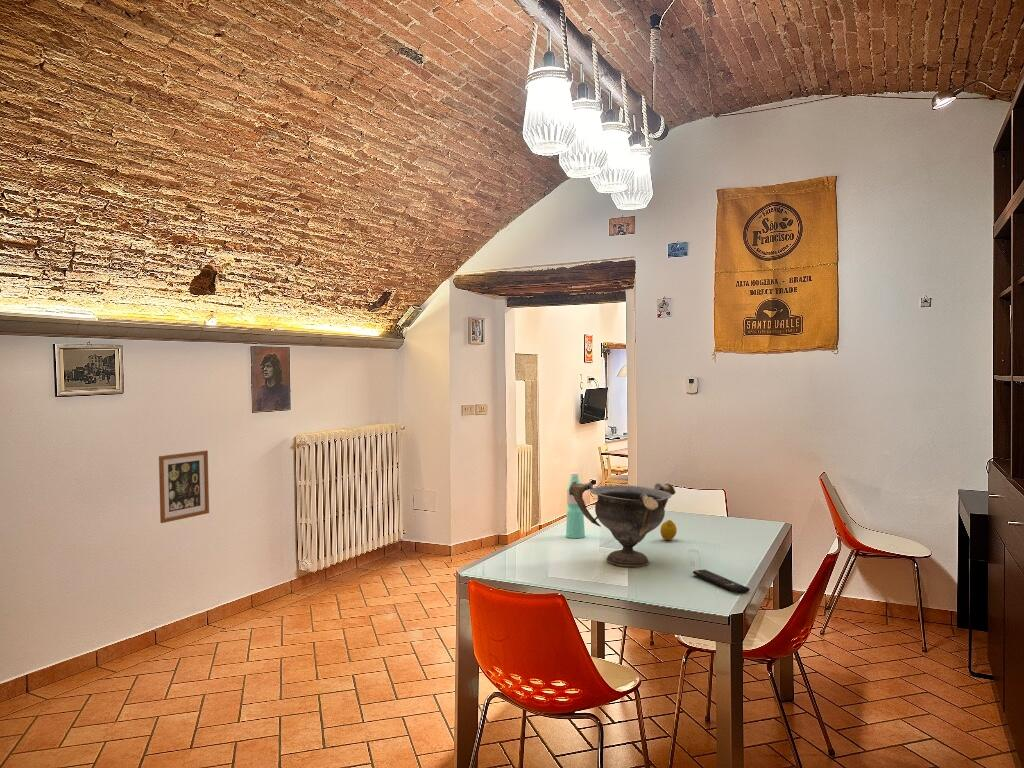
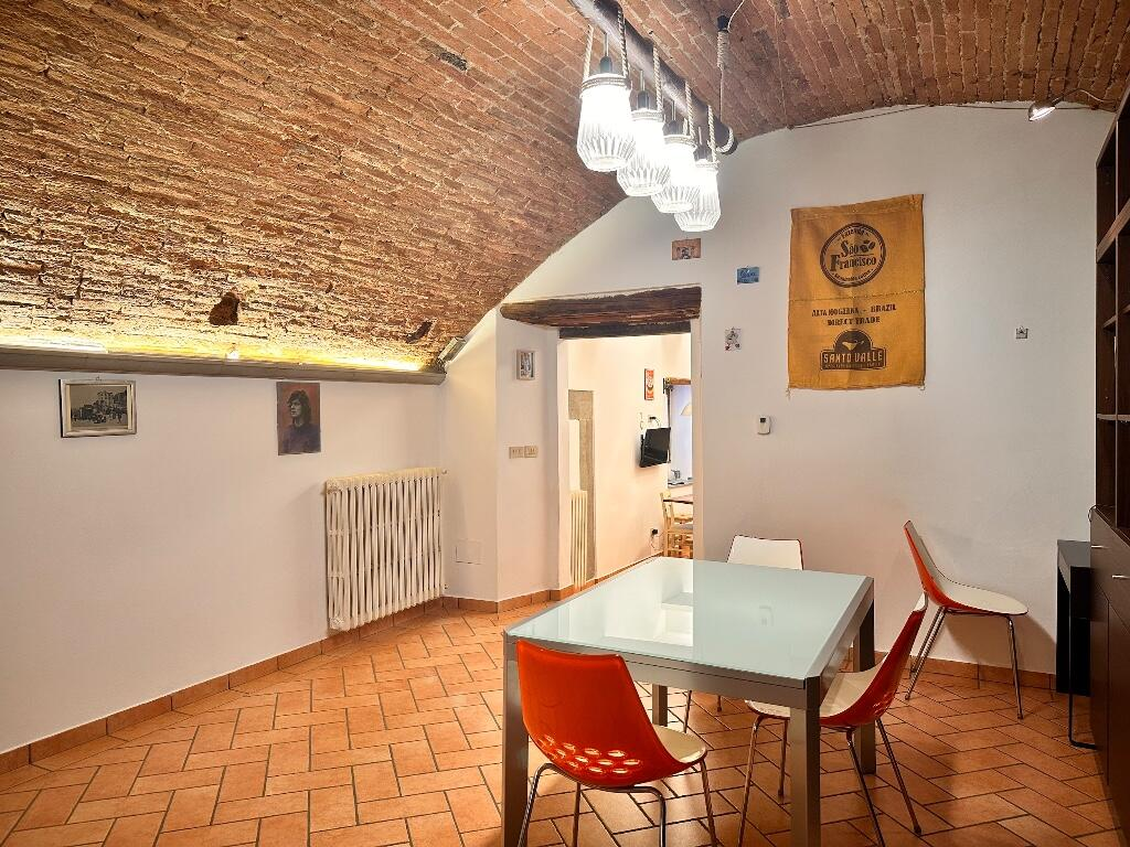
- water bottle (575, 504)
- wall art (184, 485)
- decorative bowl (623, 520)
- remote control (719, 581)
- fruit (668, 529)
